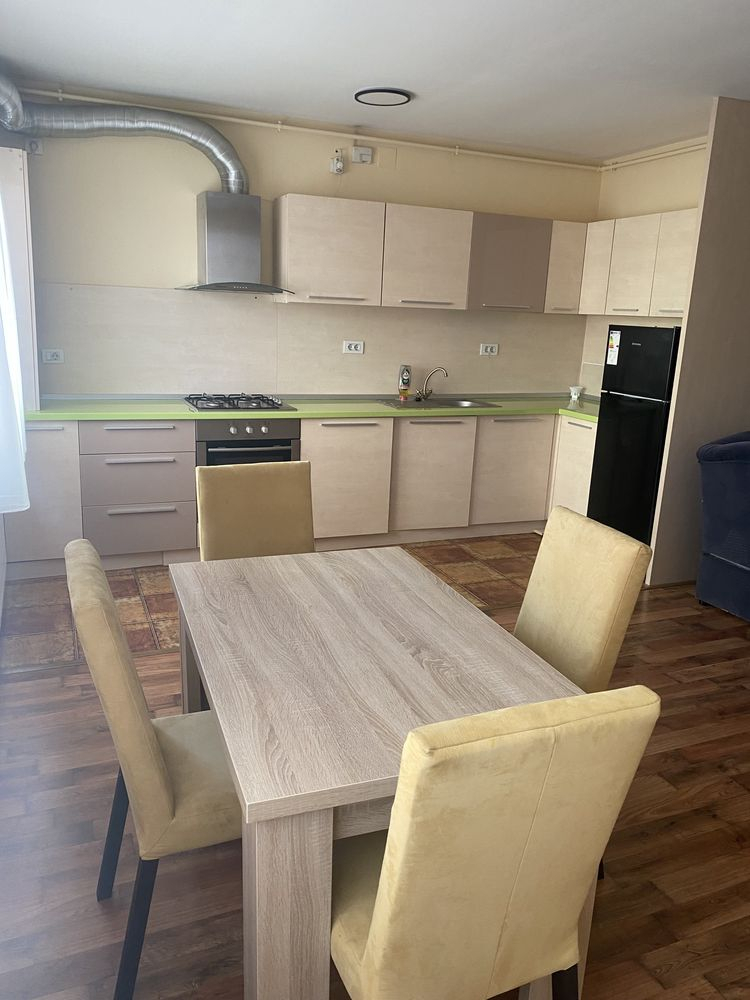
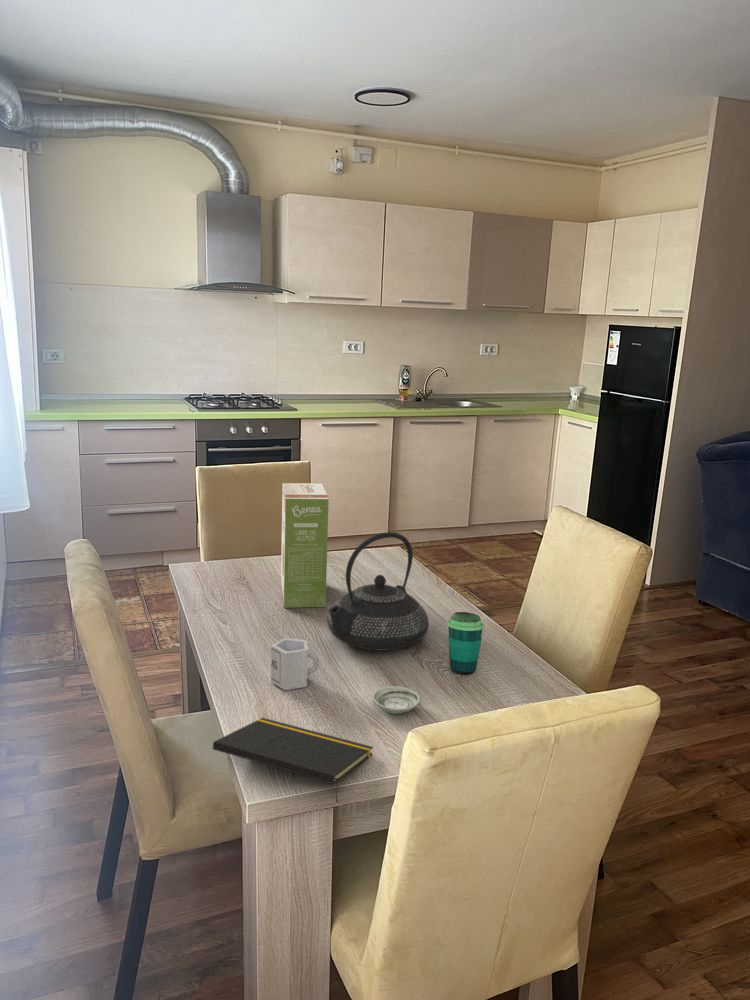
+ notepad (294, 748)
+ food box (303, 543)
+ cup (464, 642)
+ saucer (395, 702)
+ cup (294, 663)
+ teapot (374, 588)
